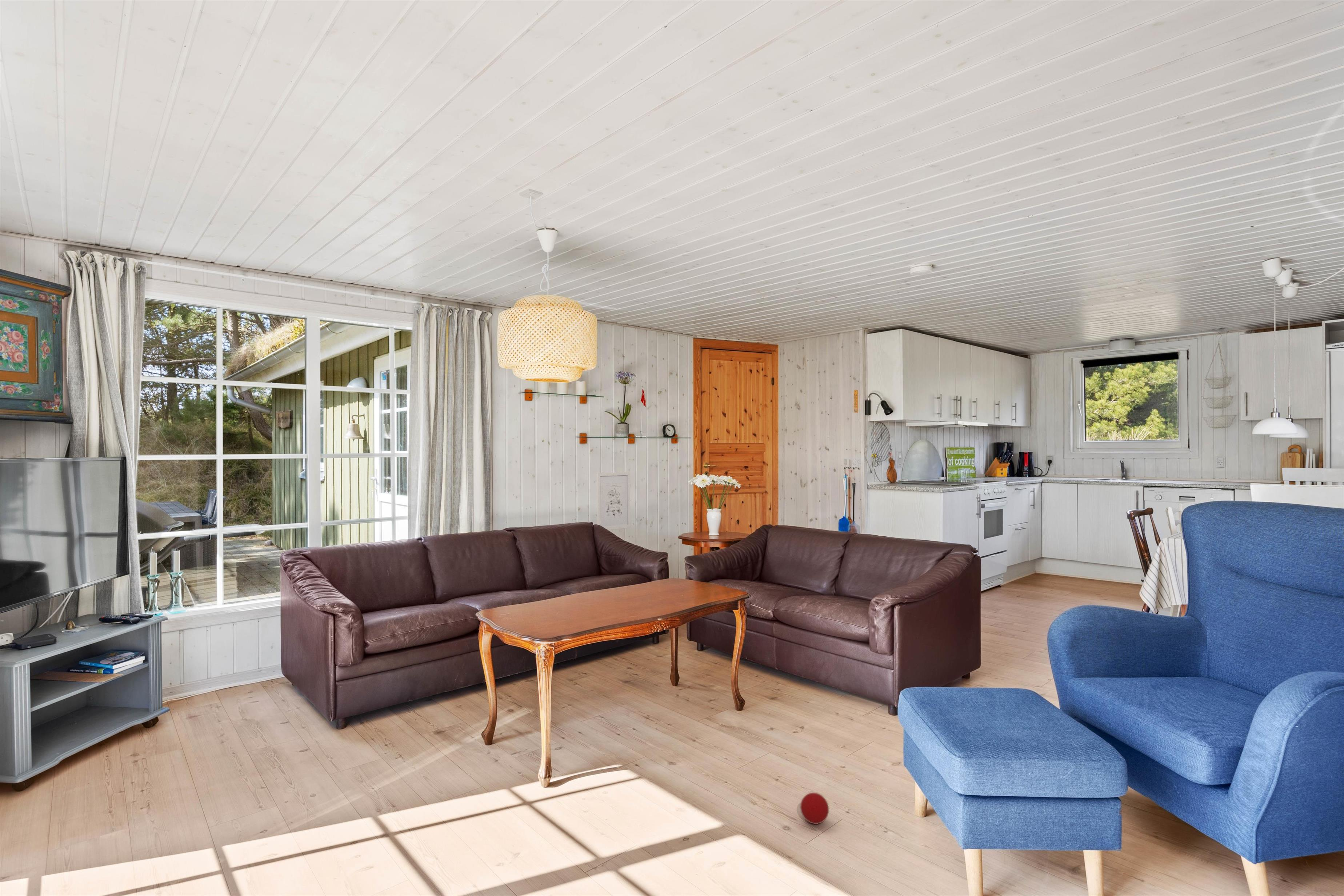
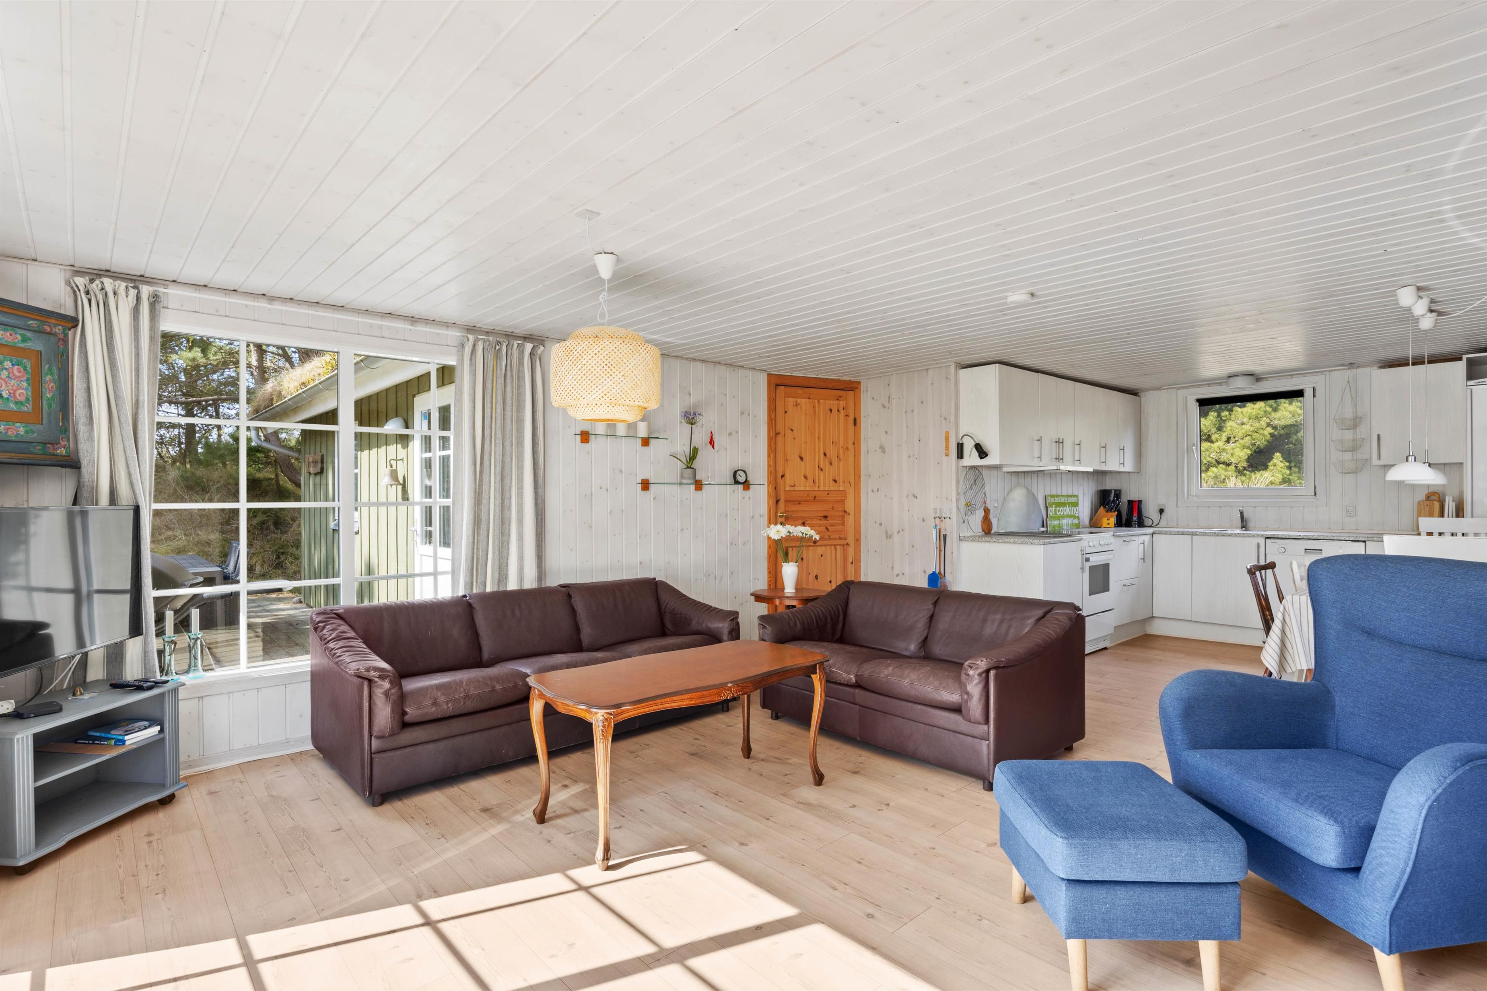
- ball (815, 808)
- wall art (614, 501)
